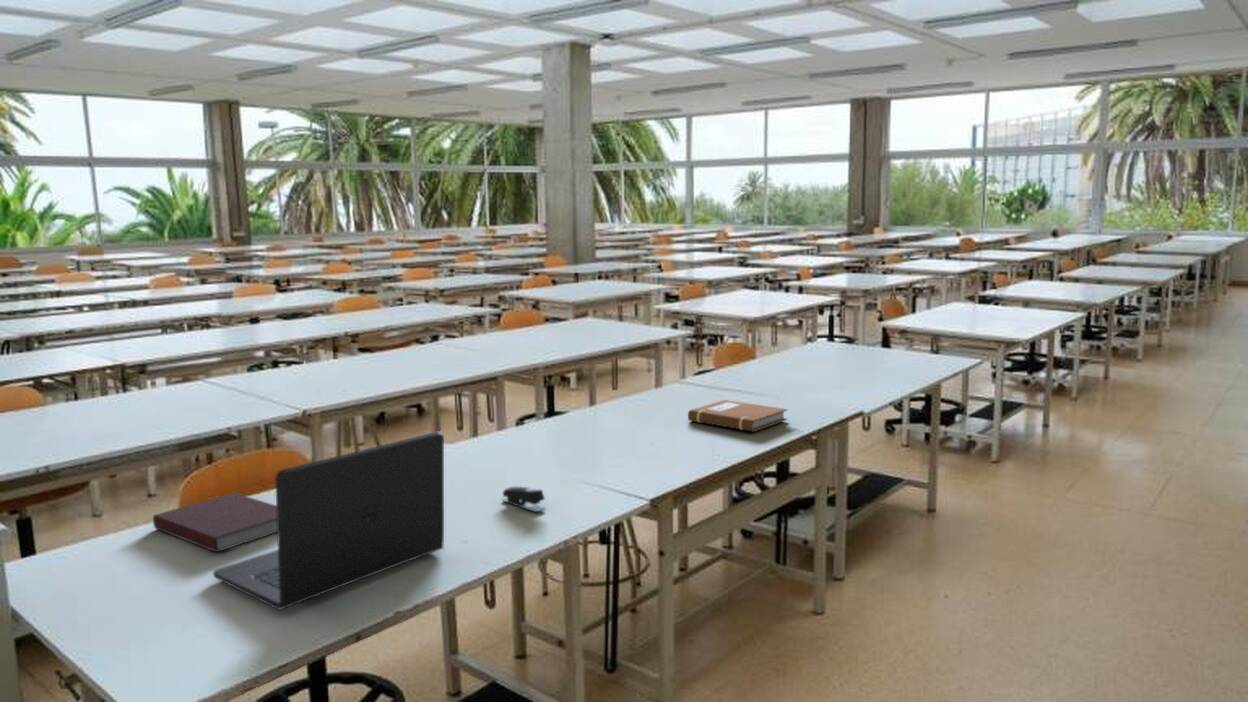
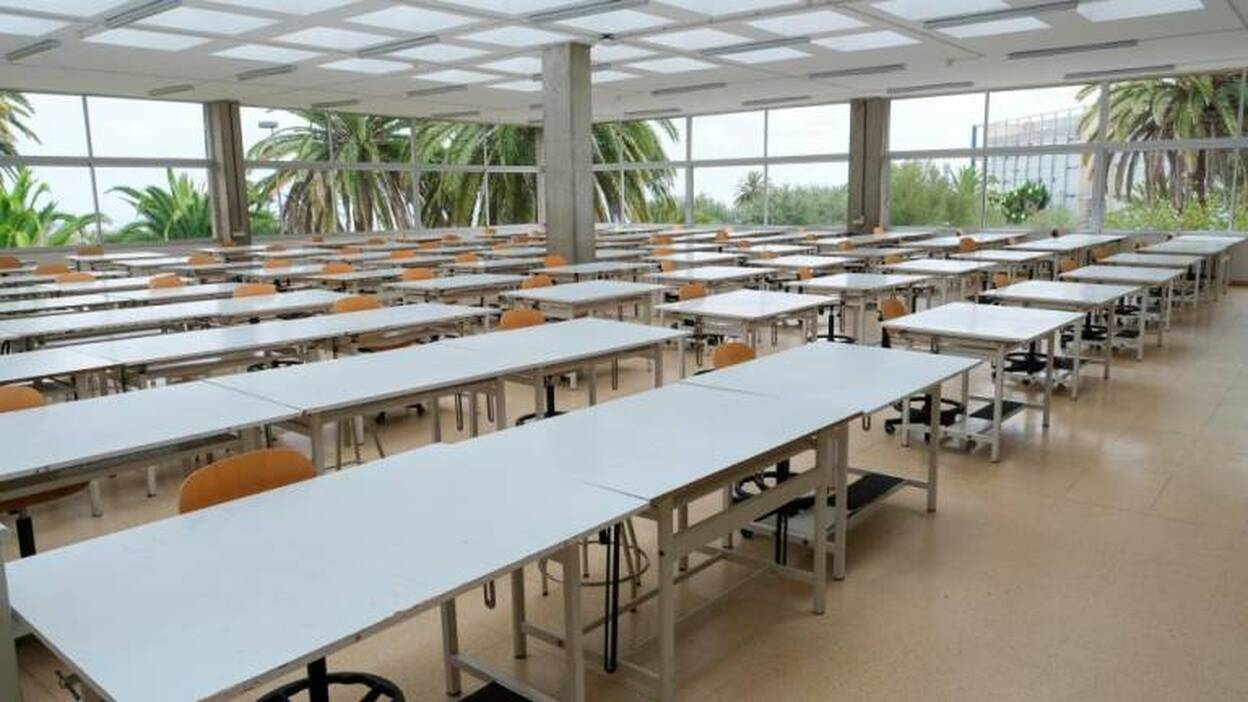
- notebook (225, 520)
- laptop (329, 503)
- stapler (523, 495)
- notebook (735, 415)
